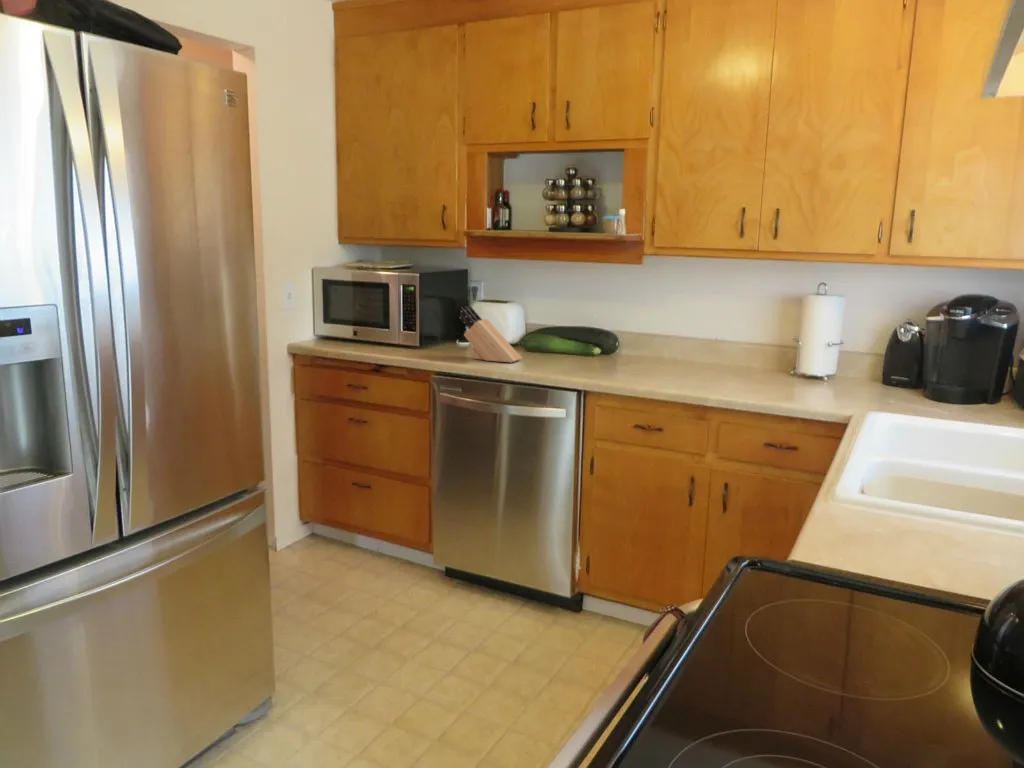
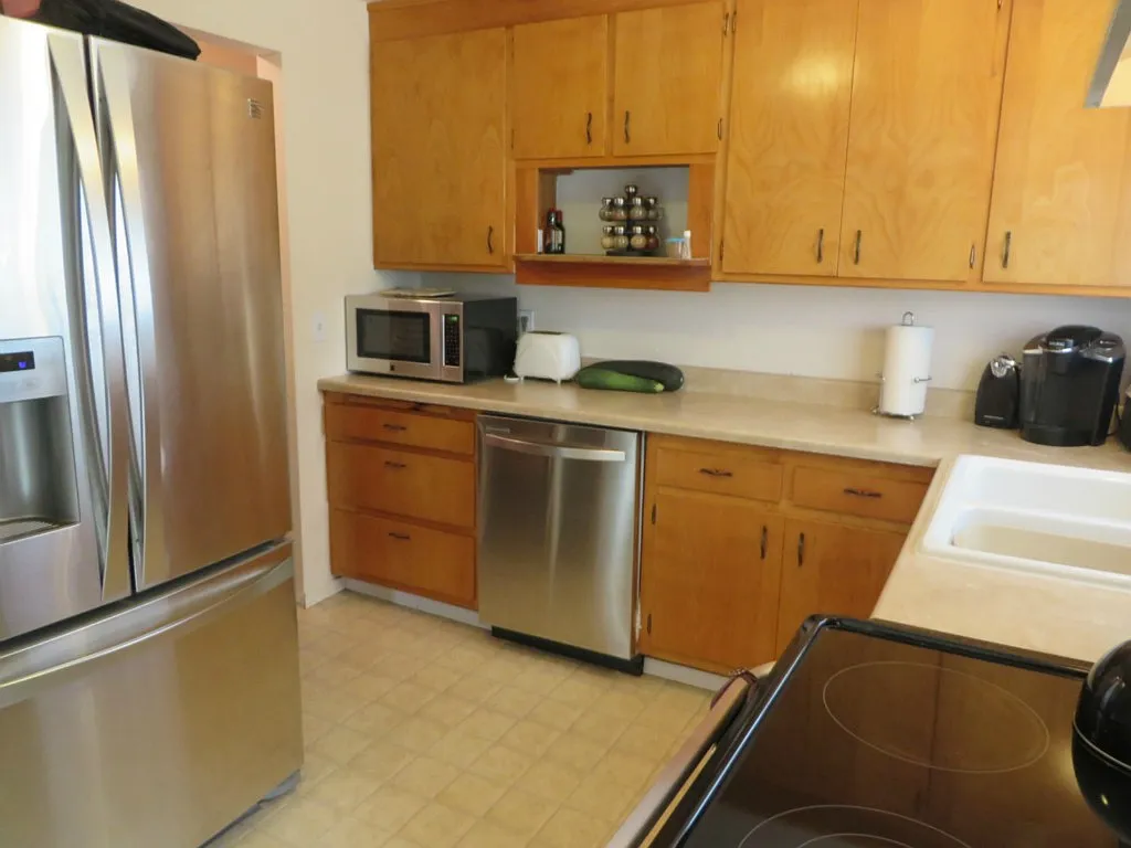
- knife block (488, 333)
